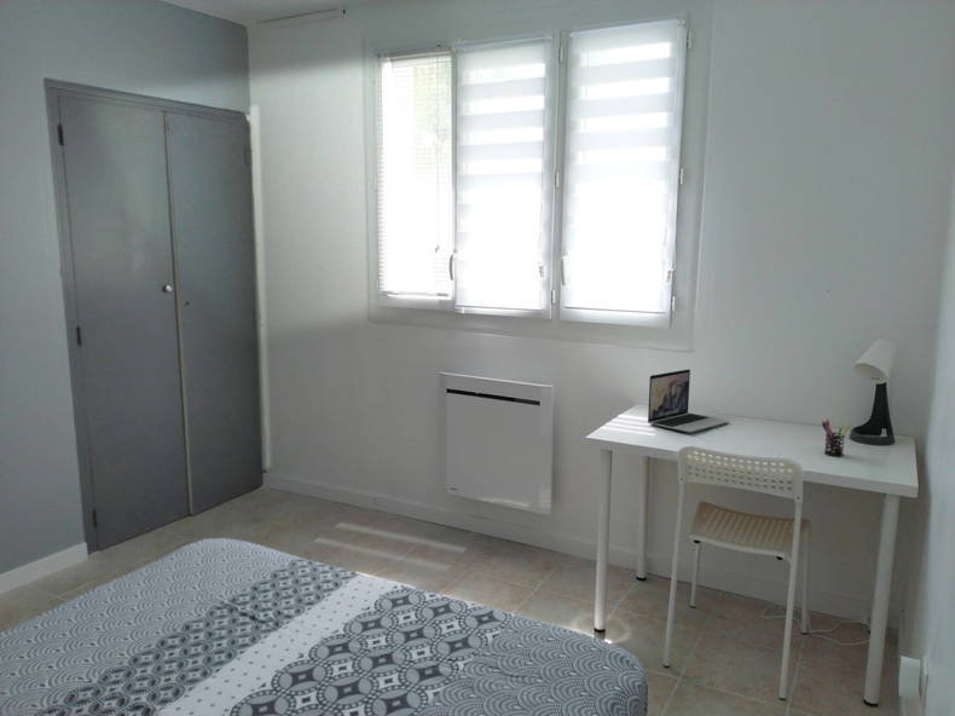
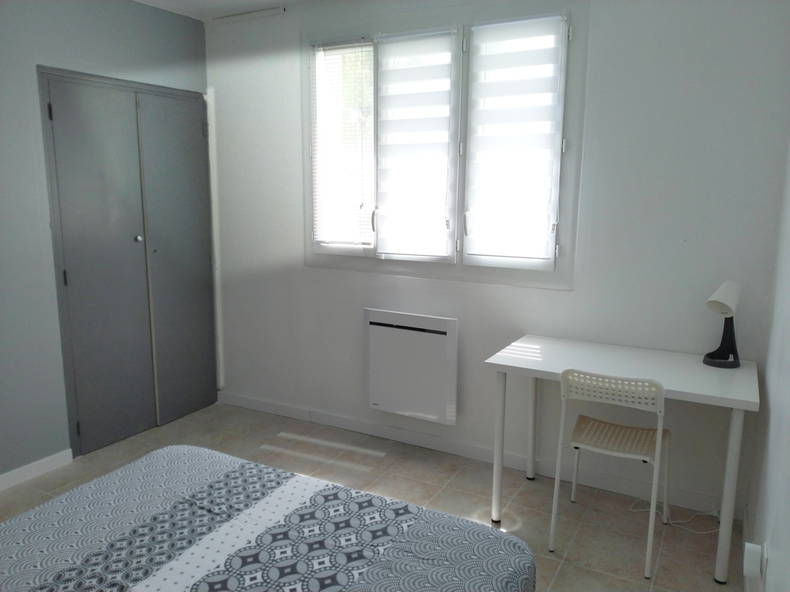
- laptop (688, 399)
- pen holder (834, 437)
